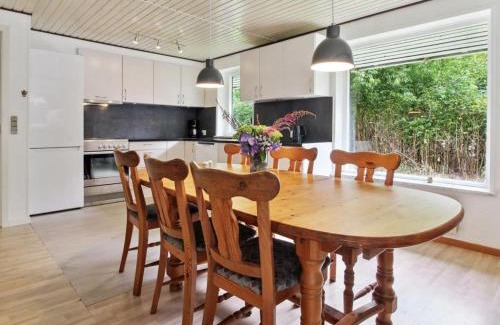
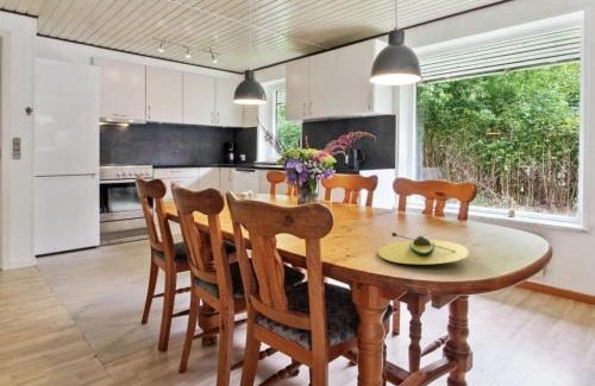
+ avocado (421, 245)
